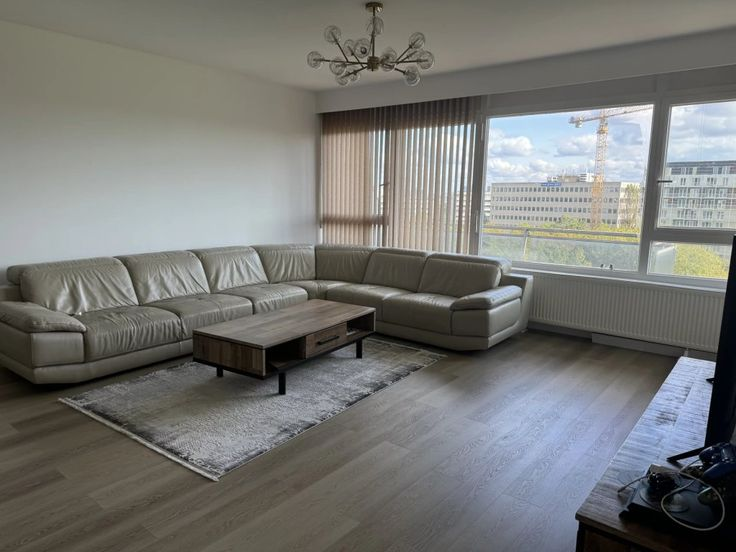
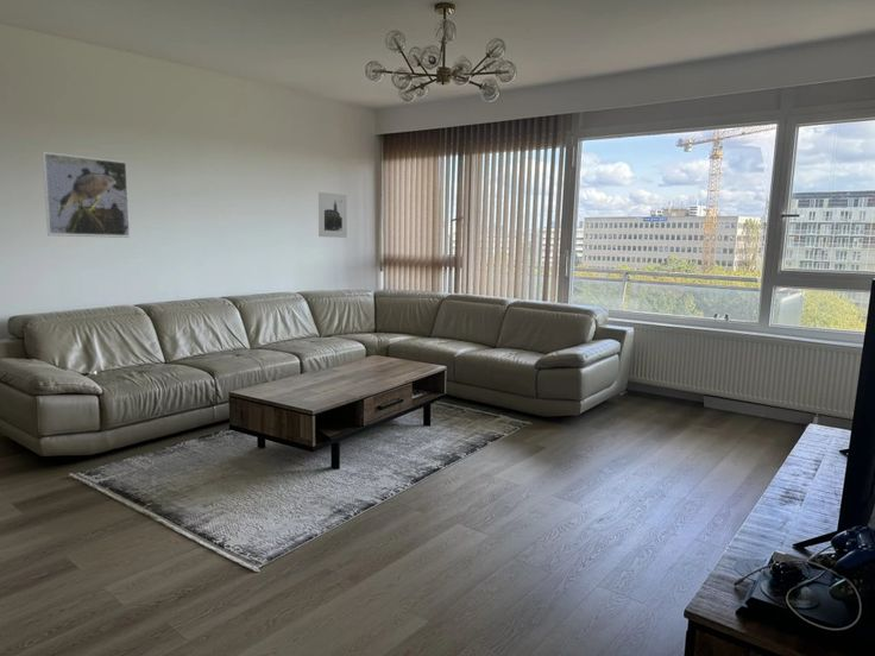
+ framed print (88, 197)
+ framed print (333, 215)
